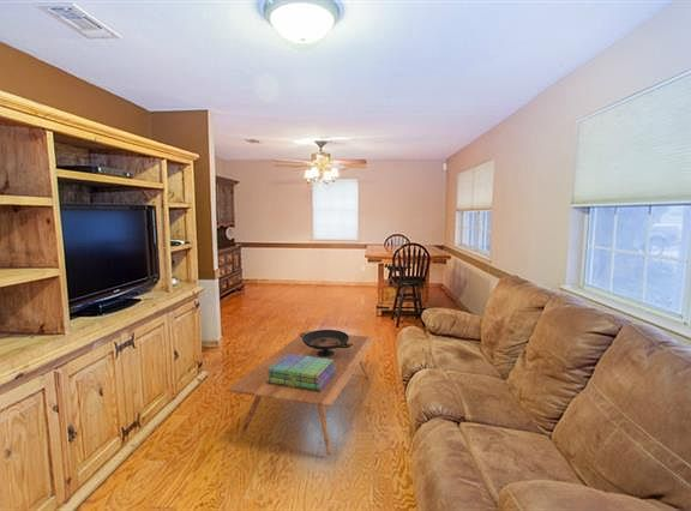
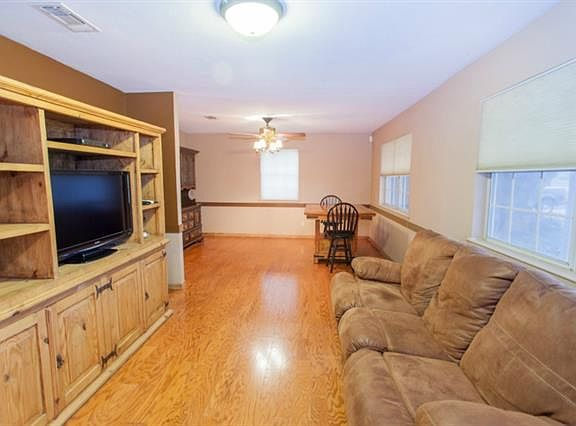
- decorative bowl (325, 344)
- coffee table (312, 390)
- stack of books (301, 371)
